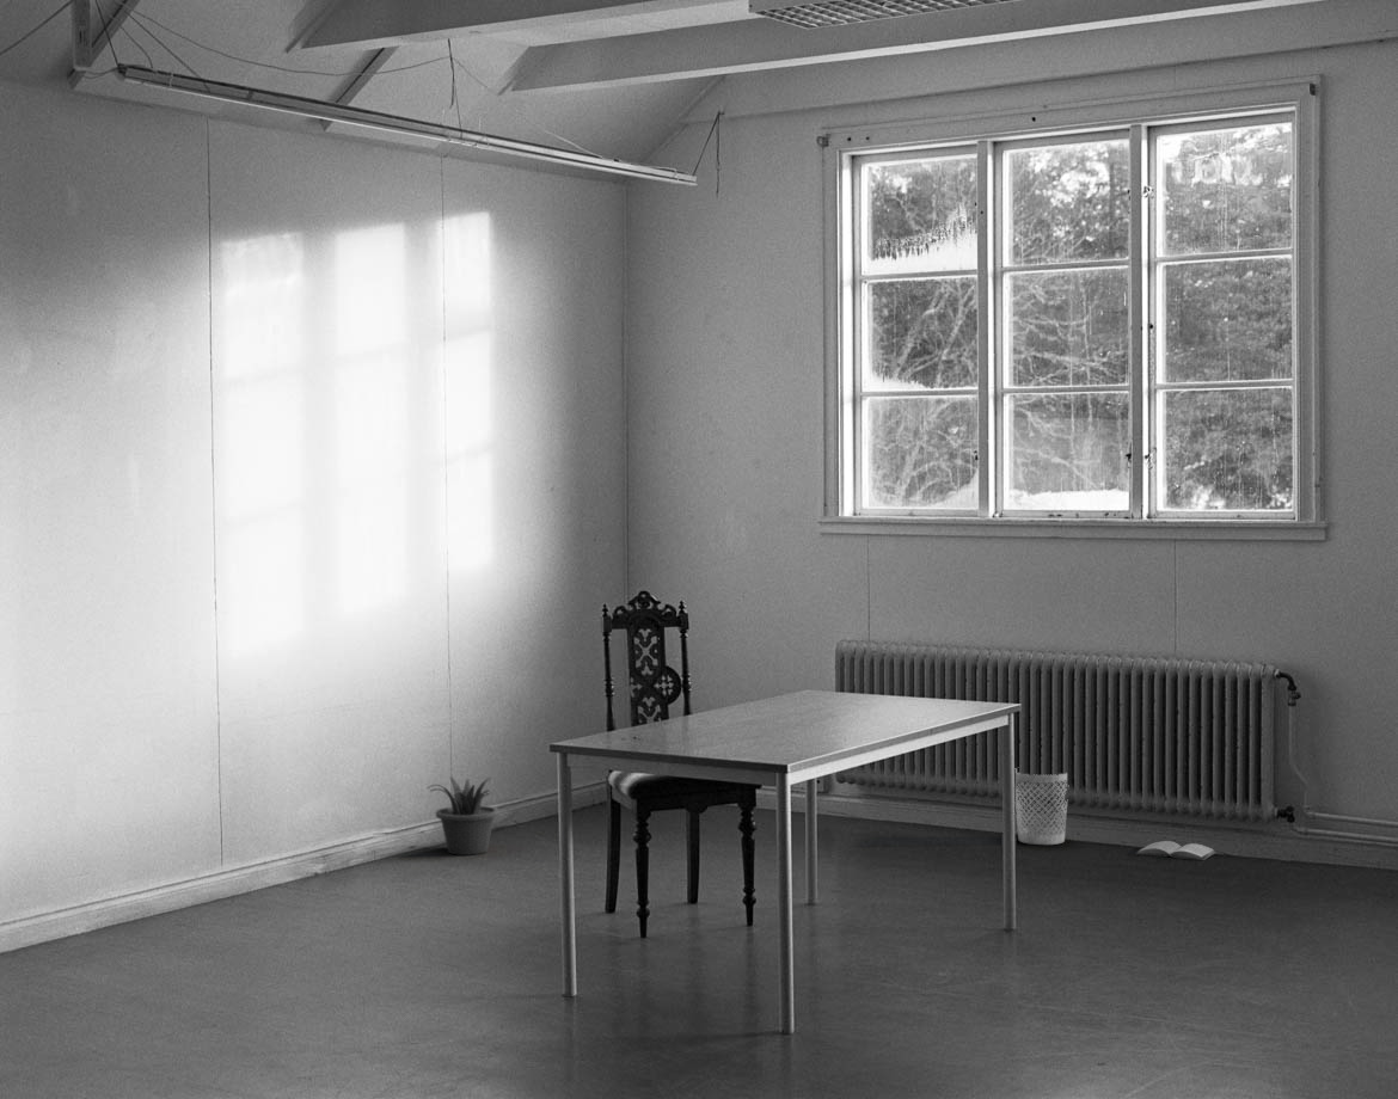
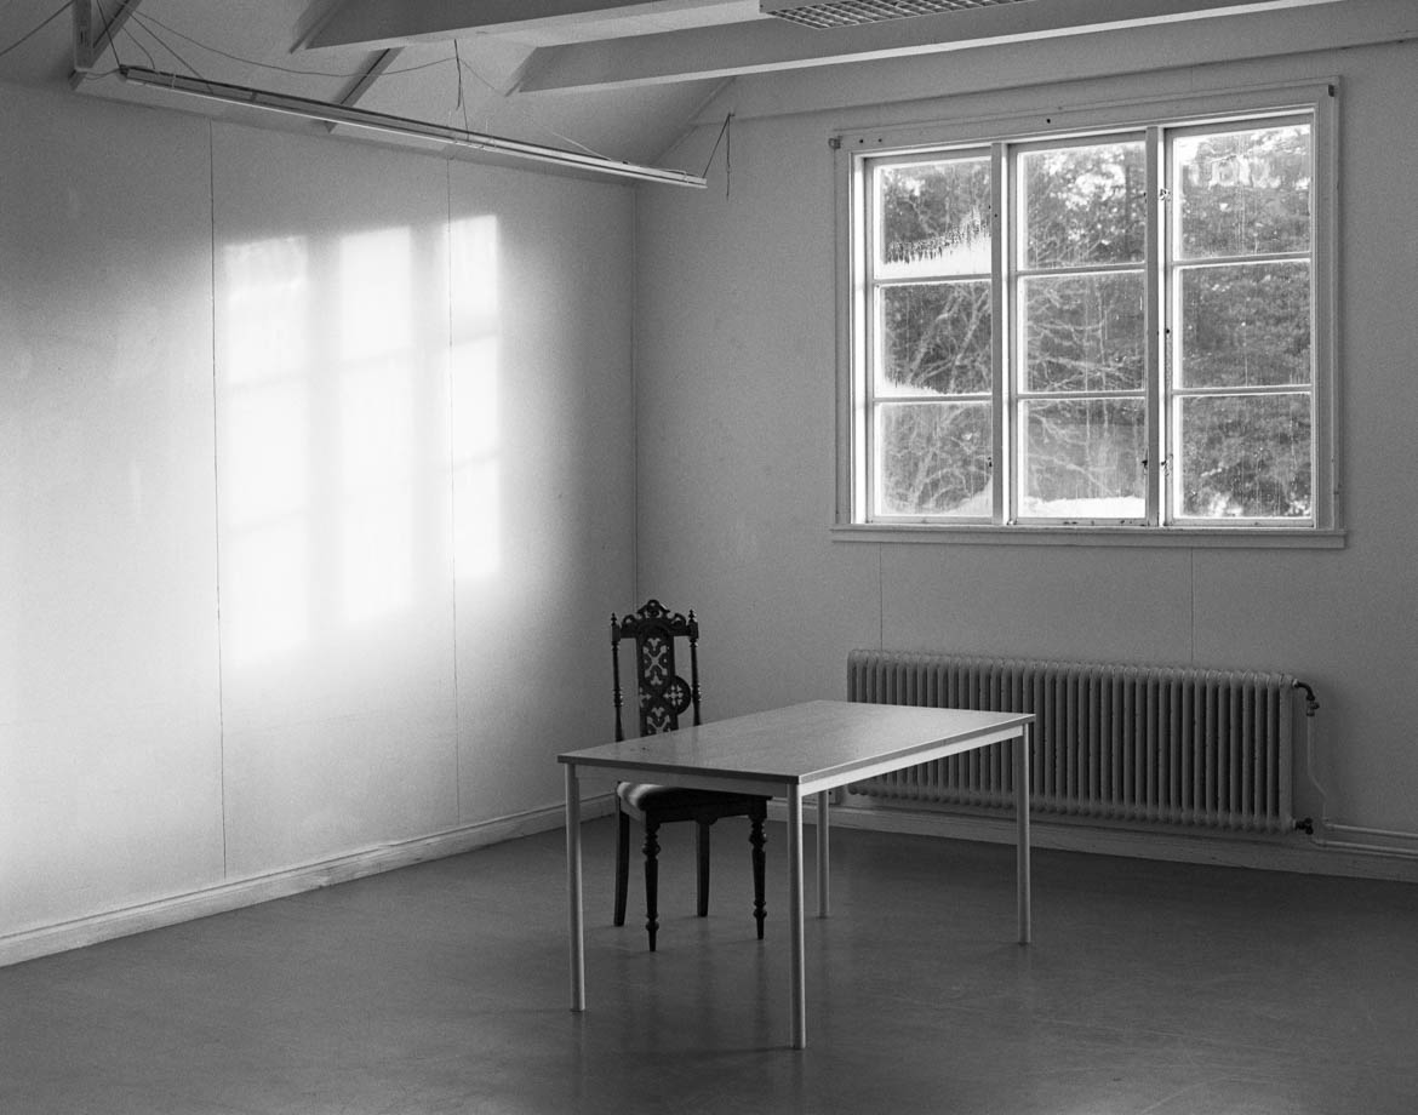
- wastebasket (1041, 805)
- book (1176, 849)
- potted plant (460, 815)
